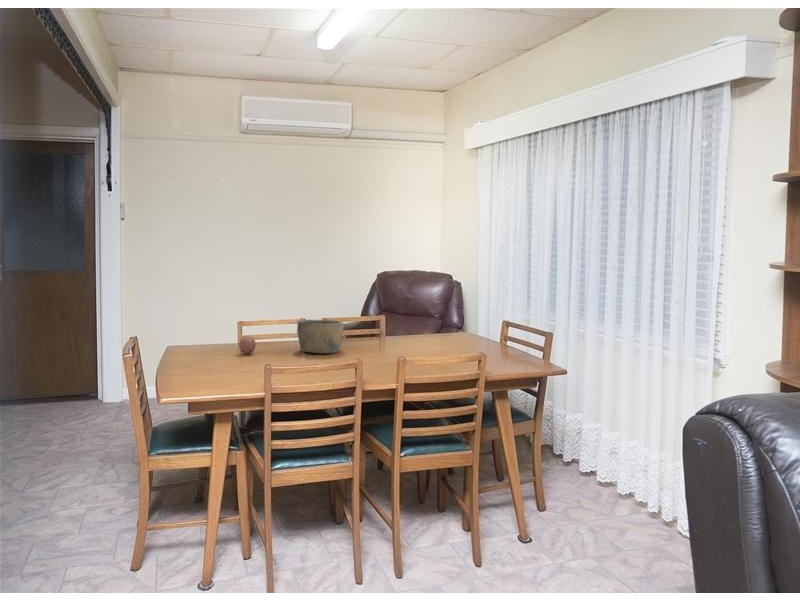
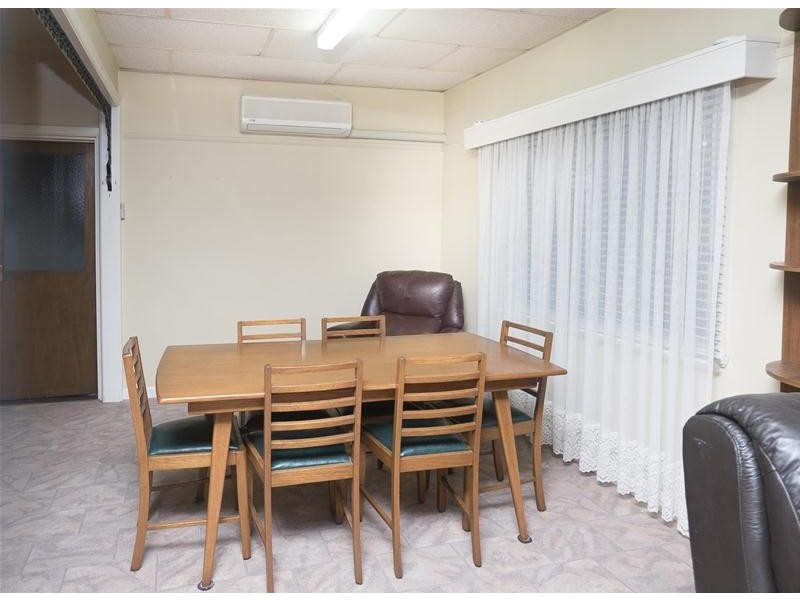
- fruit (247, 345)
- bowl (320, 336)
